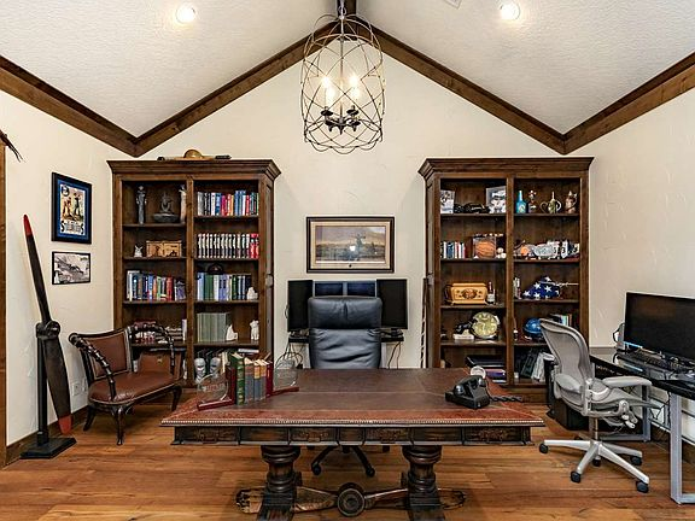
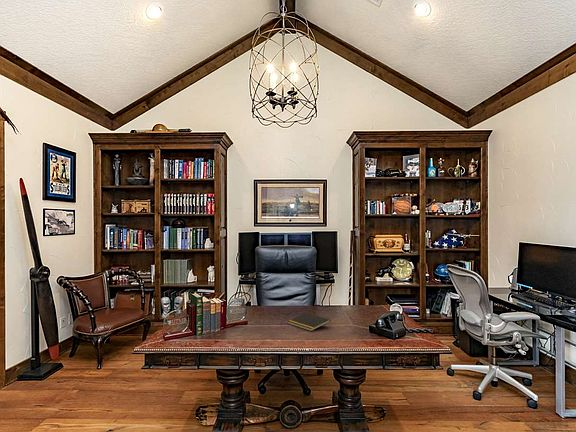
+ notepad (308, 321)
